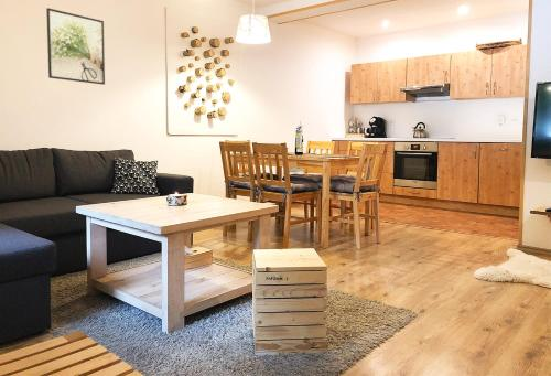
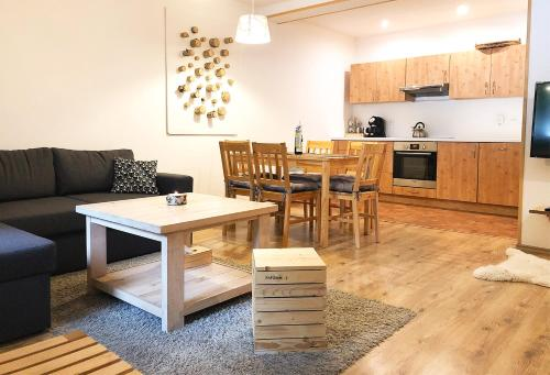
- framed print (77, 47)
